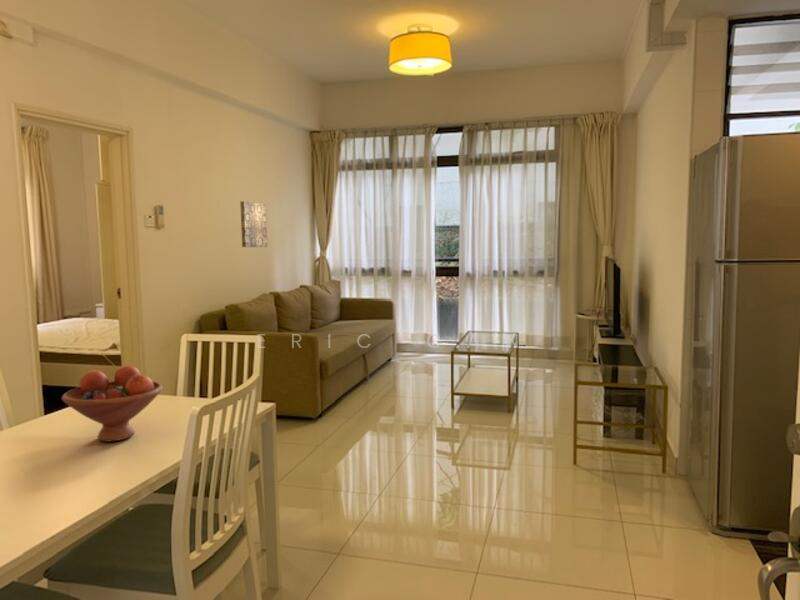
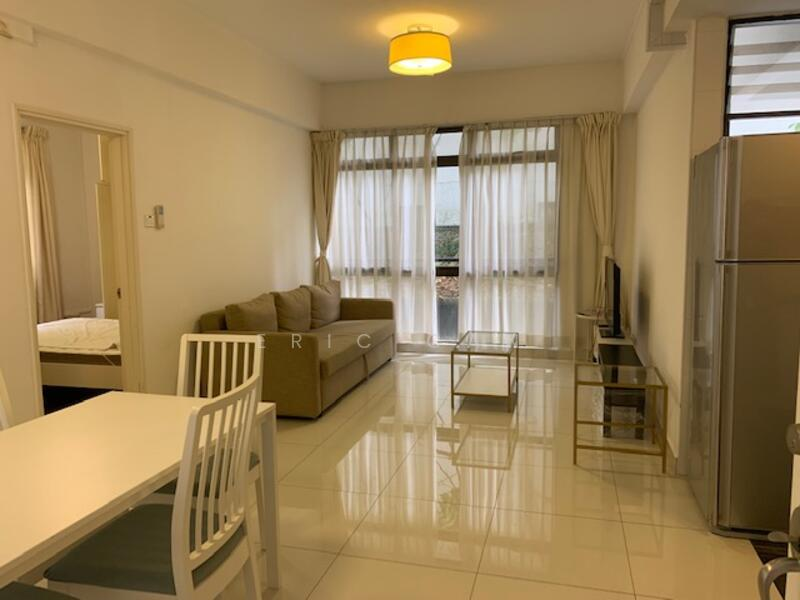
- fruit bowl (114, 404)
- wall art (254, 225)
